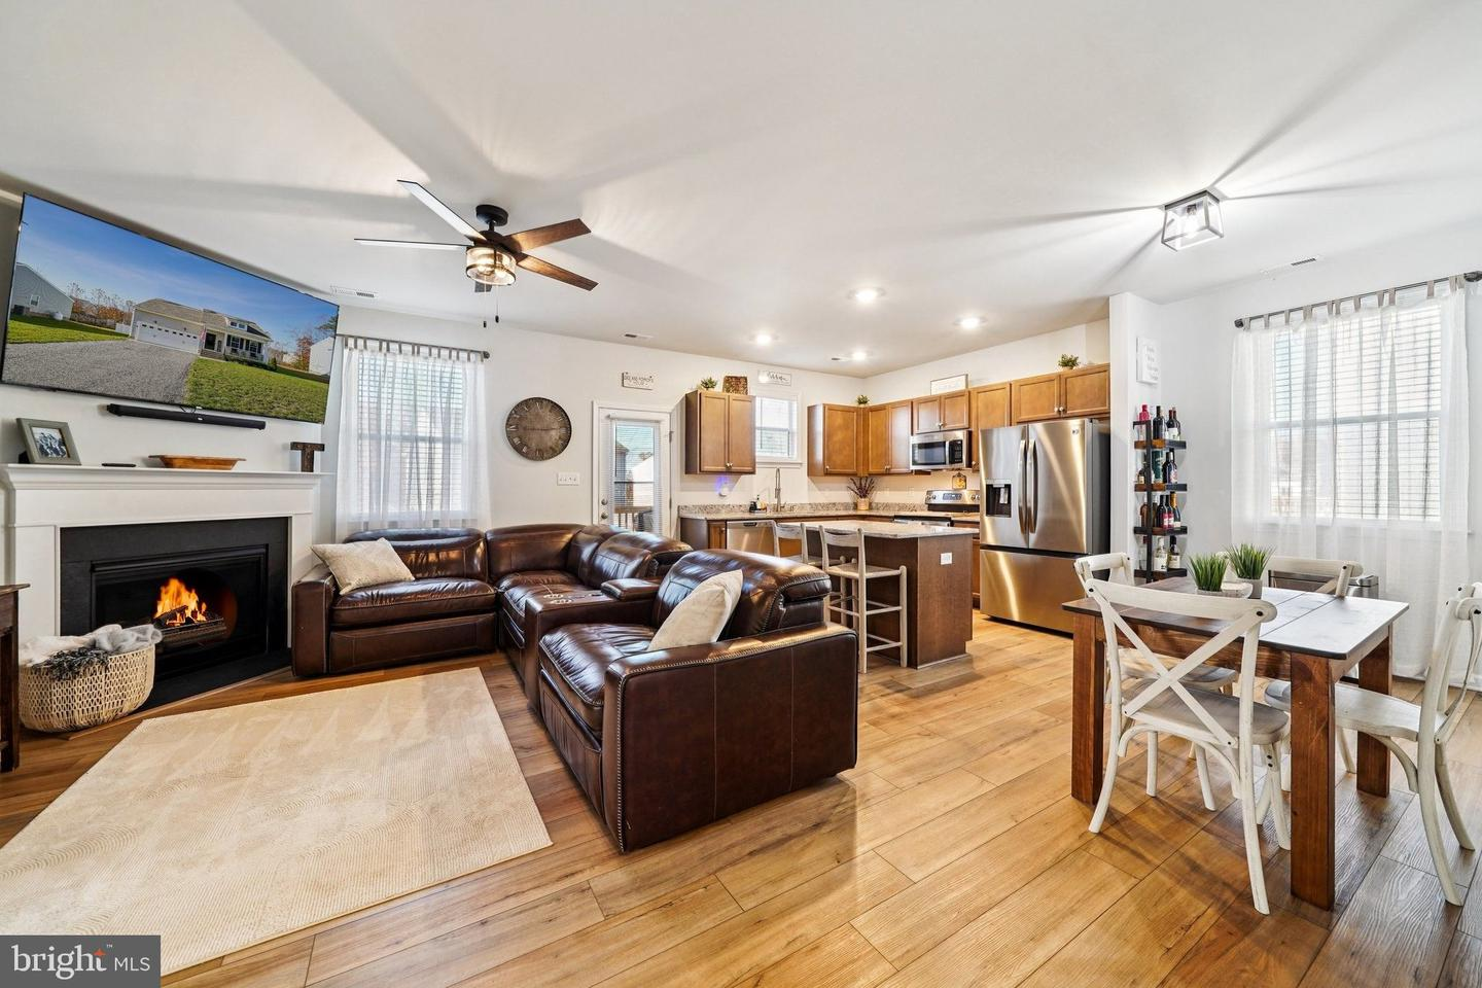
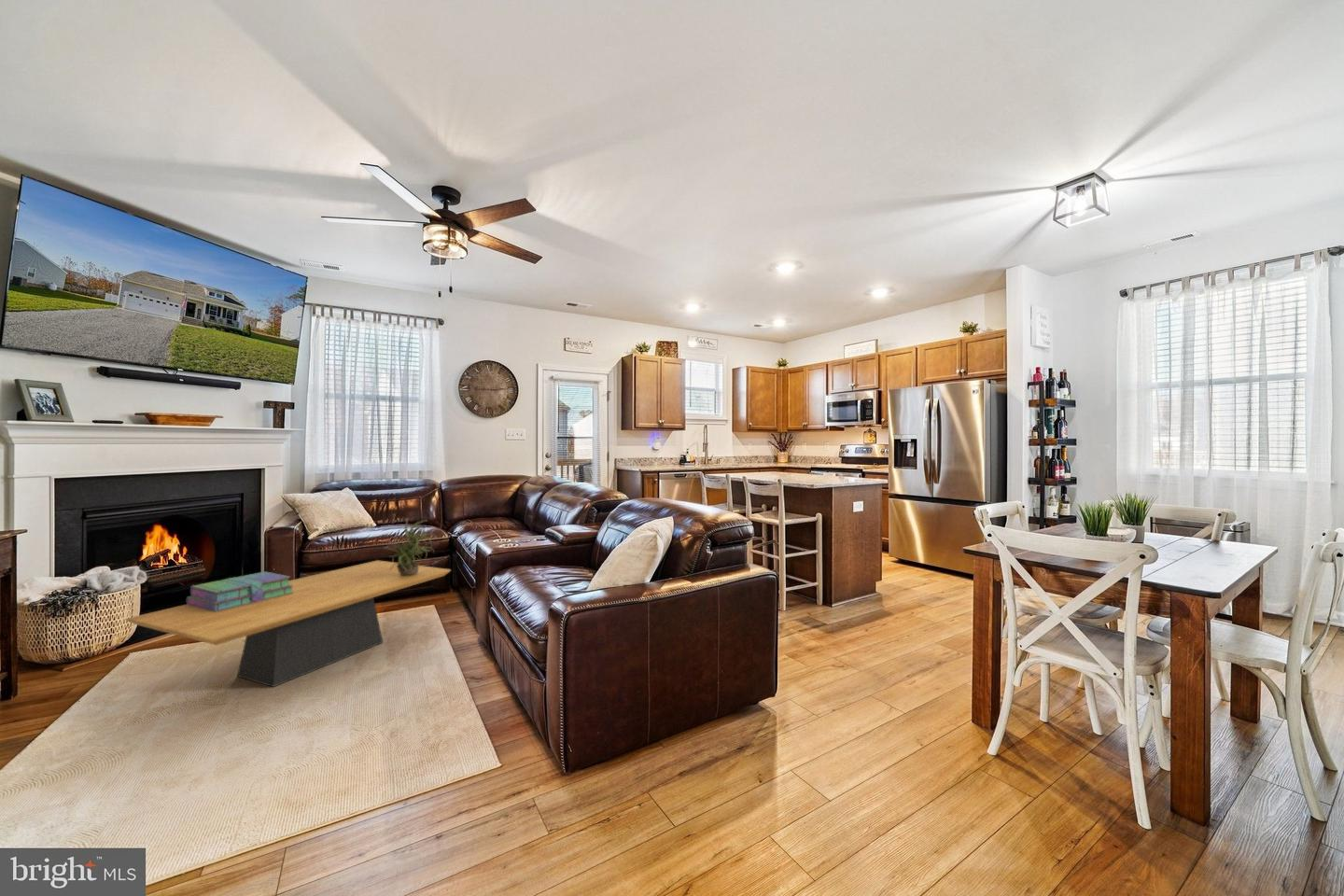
+ stack of books (242, 589)
+ potted plant (413, 547)
+ coffee table (315, 623)
